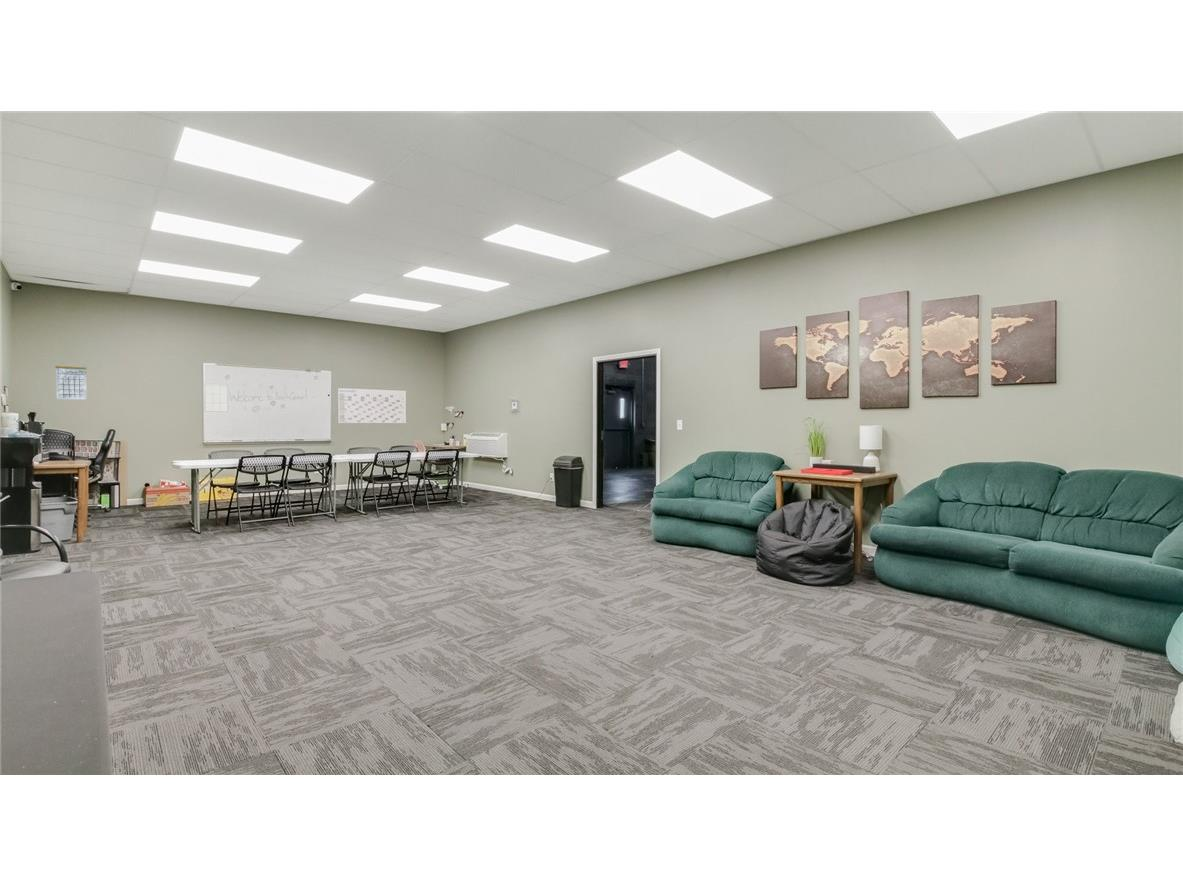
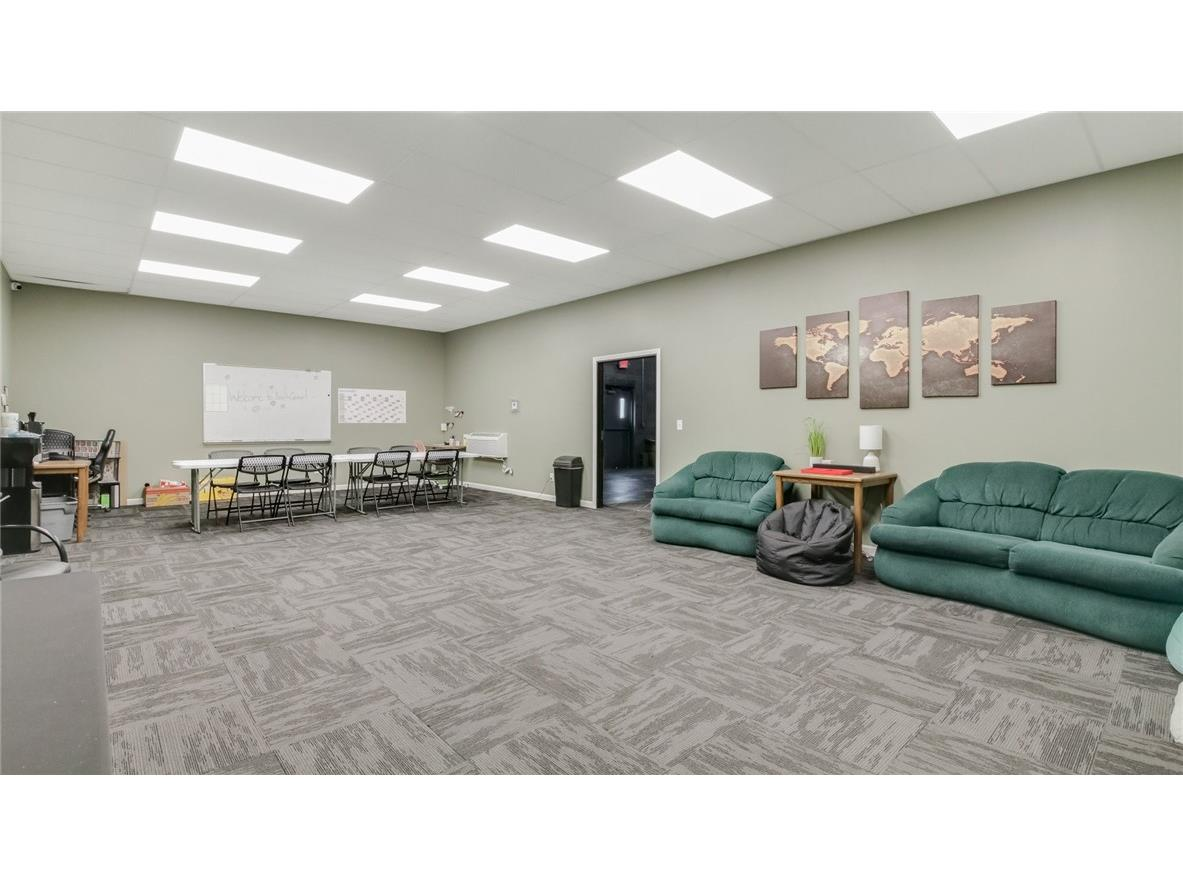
- calendar (71, 379)
